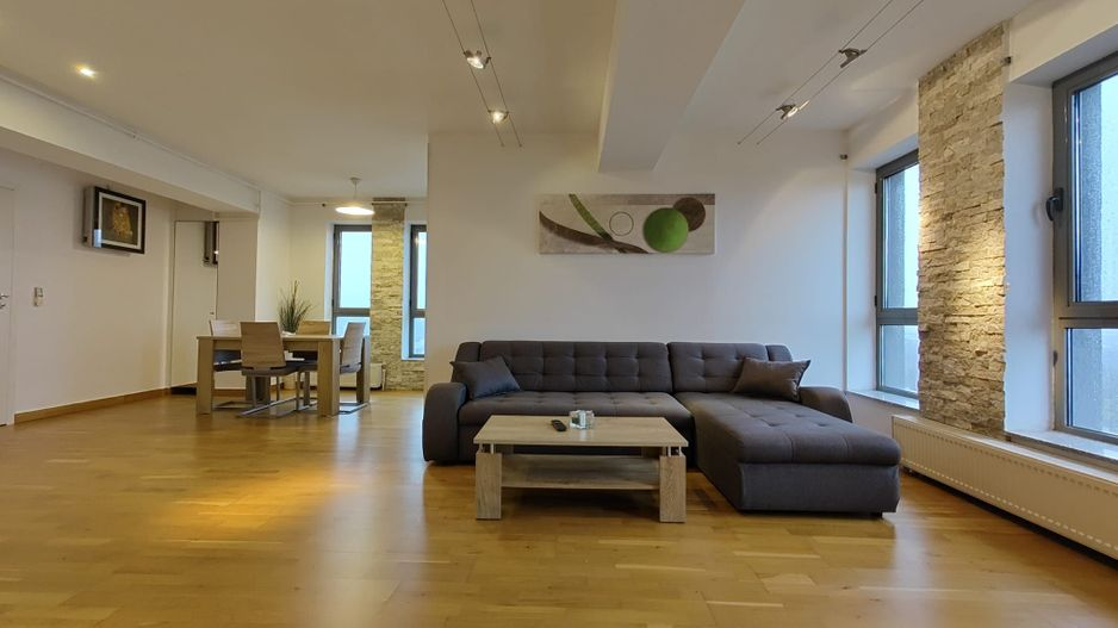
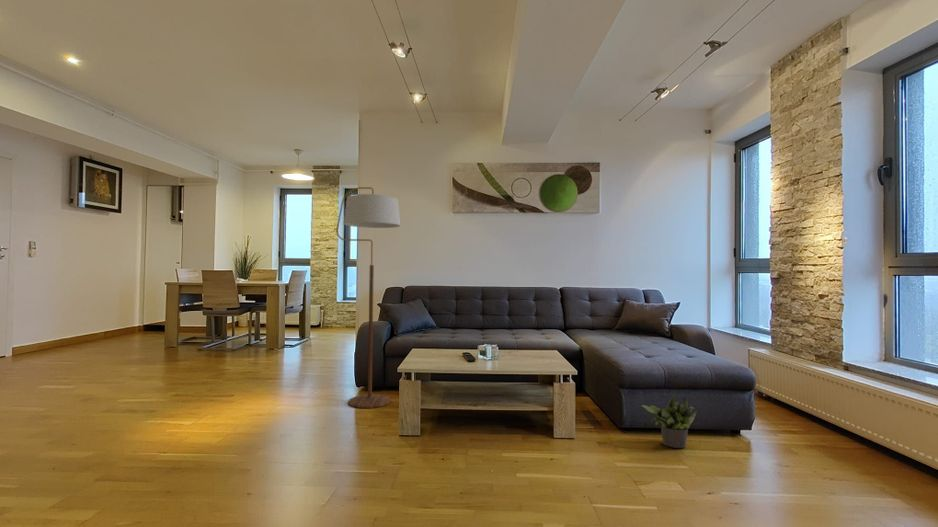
+ potted plant (667, 419)
+ floor lamp (369, 293)
